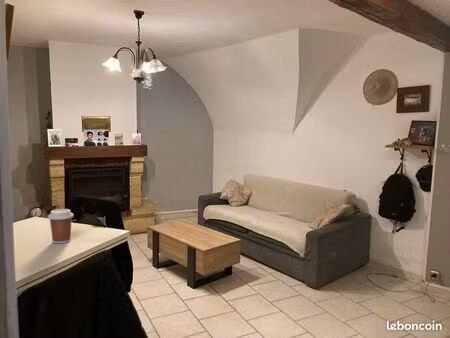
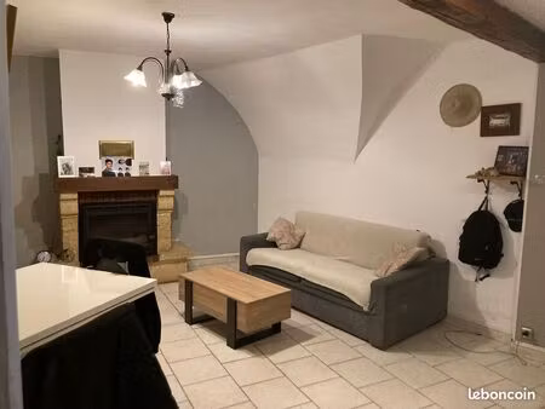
- coffee cup (61, 225)
